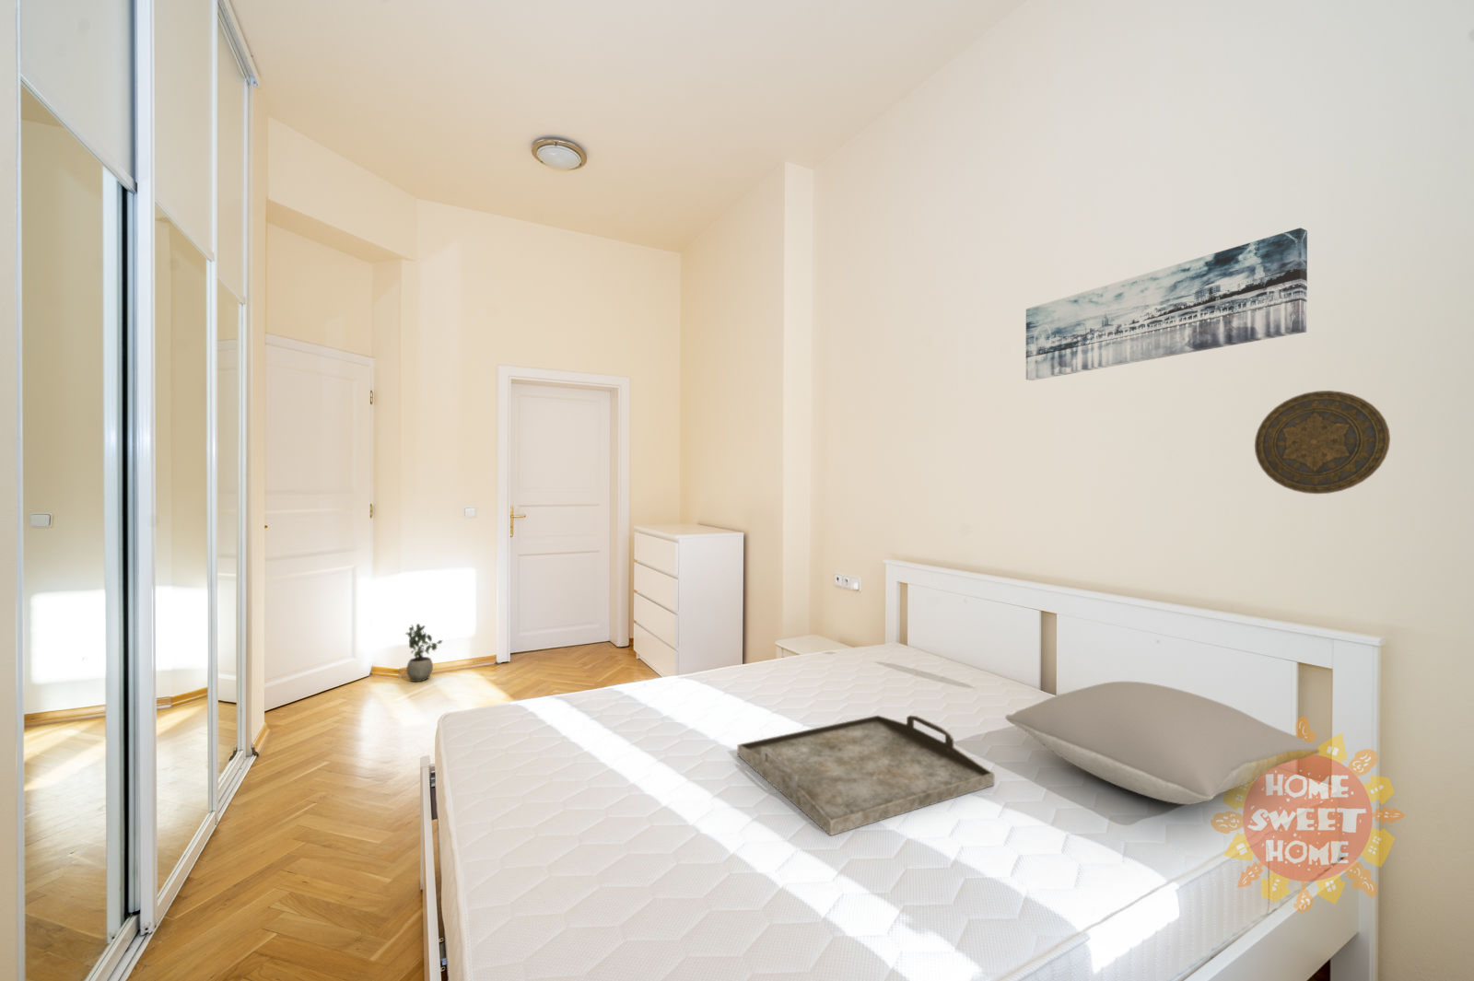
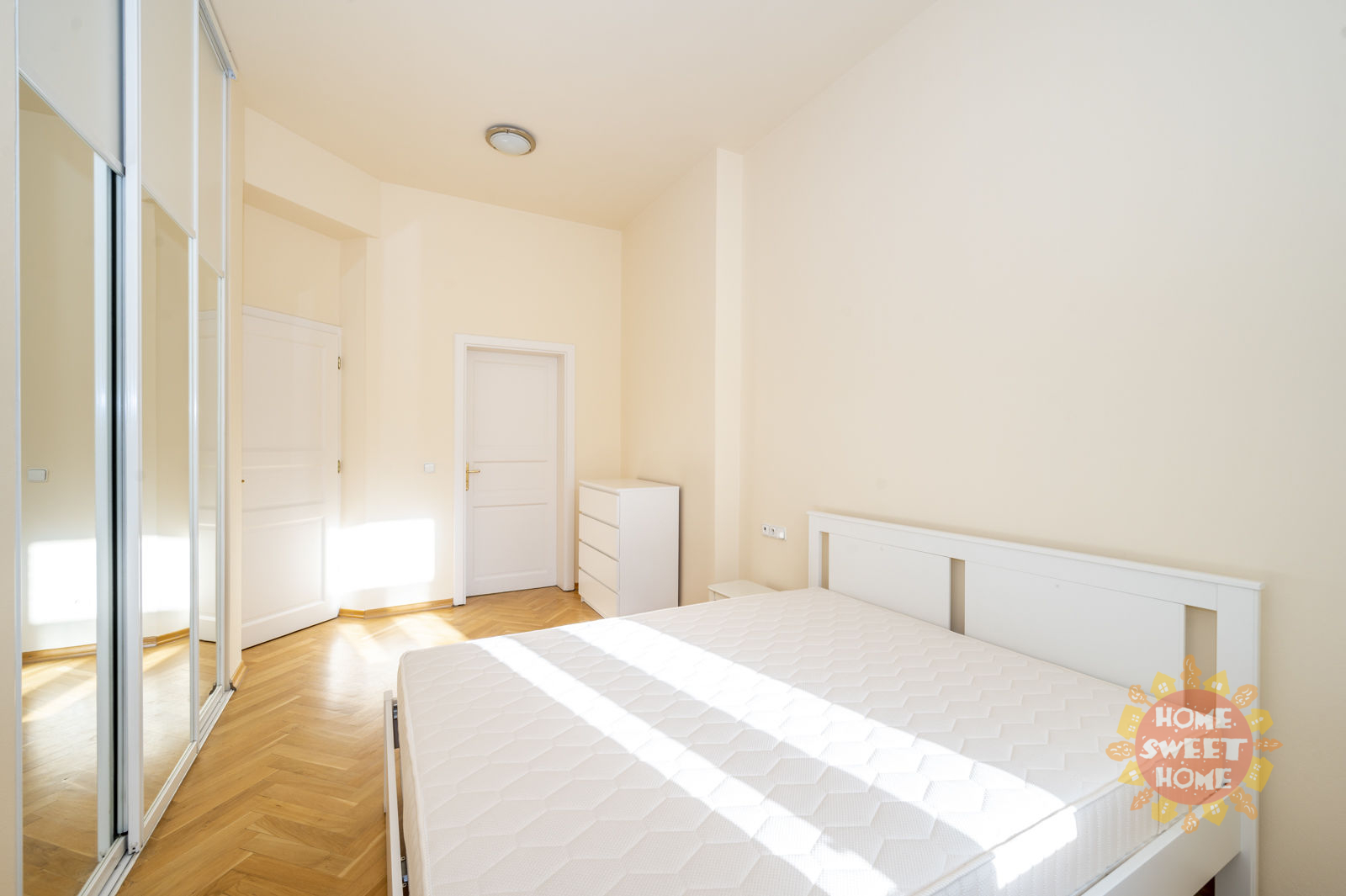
- serving tray (859, 753)
- wall art (1140, 318)
- potted plant (424, 651)
- decorative plate (1315, 442)
- pillow (1151, 731)
